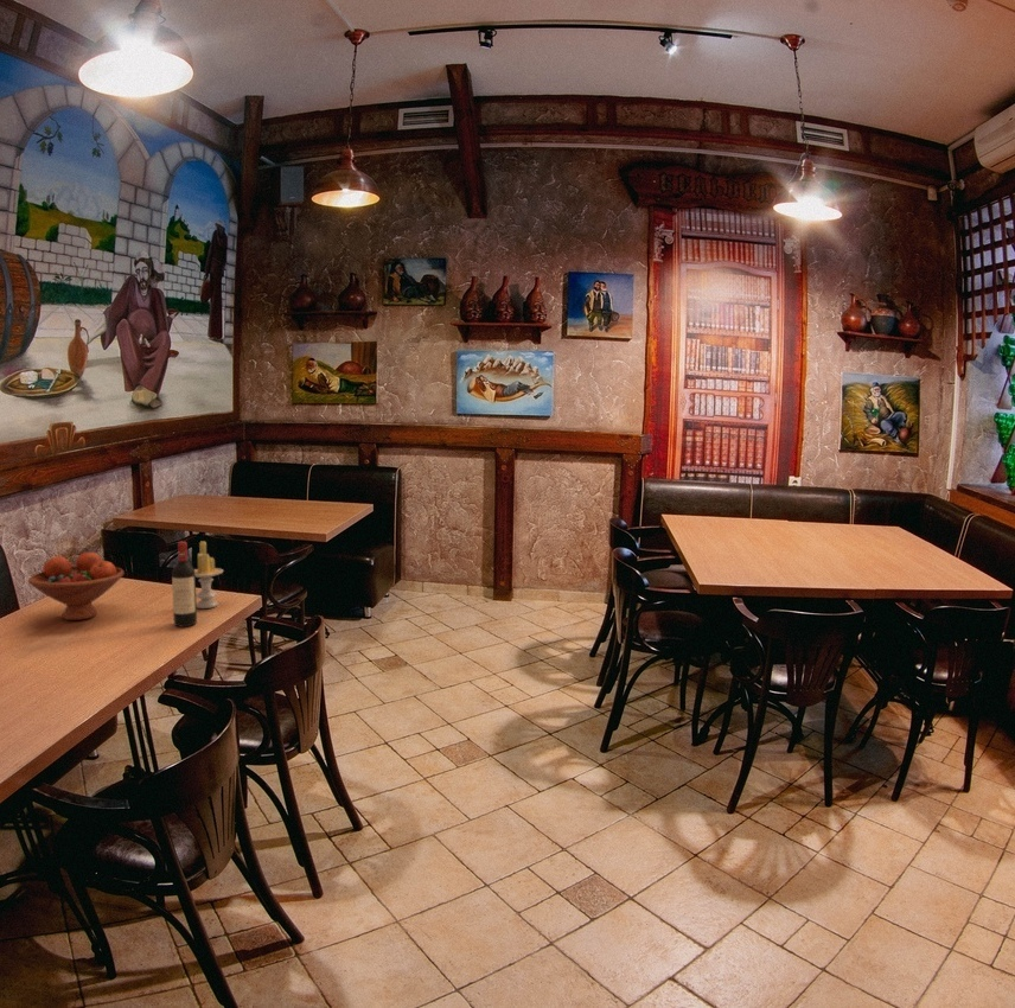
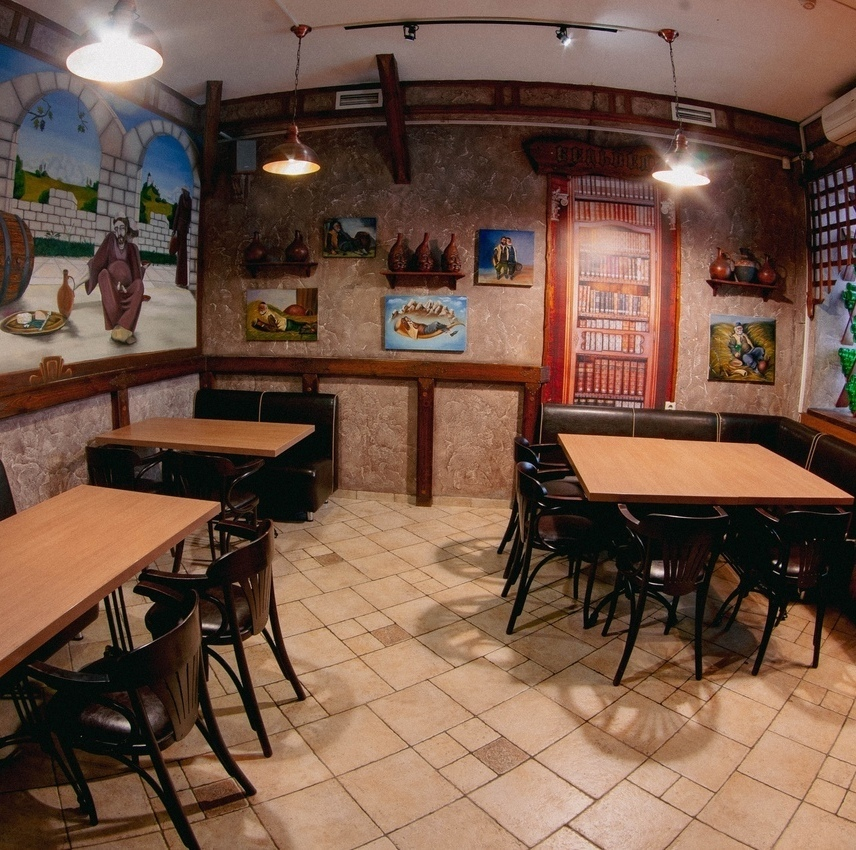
- fruit bowl (78, 587)
- wine bottle (184, 582)
- candle (205, 574)
